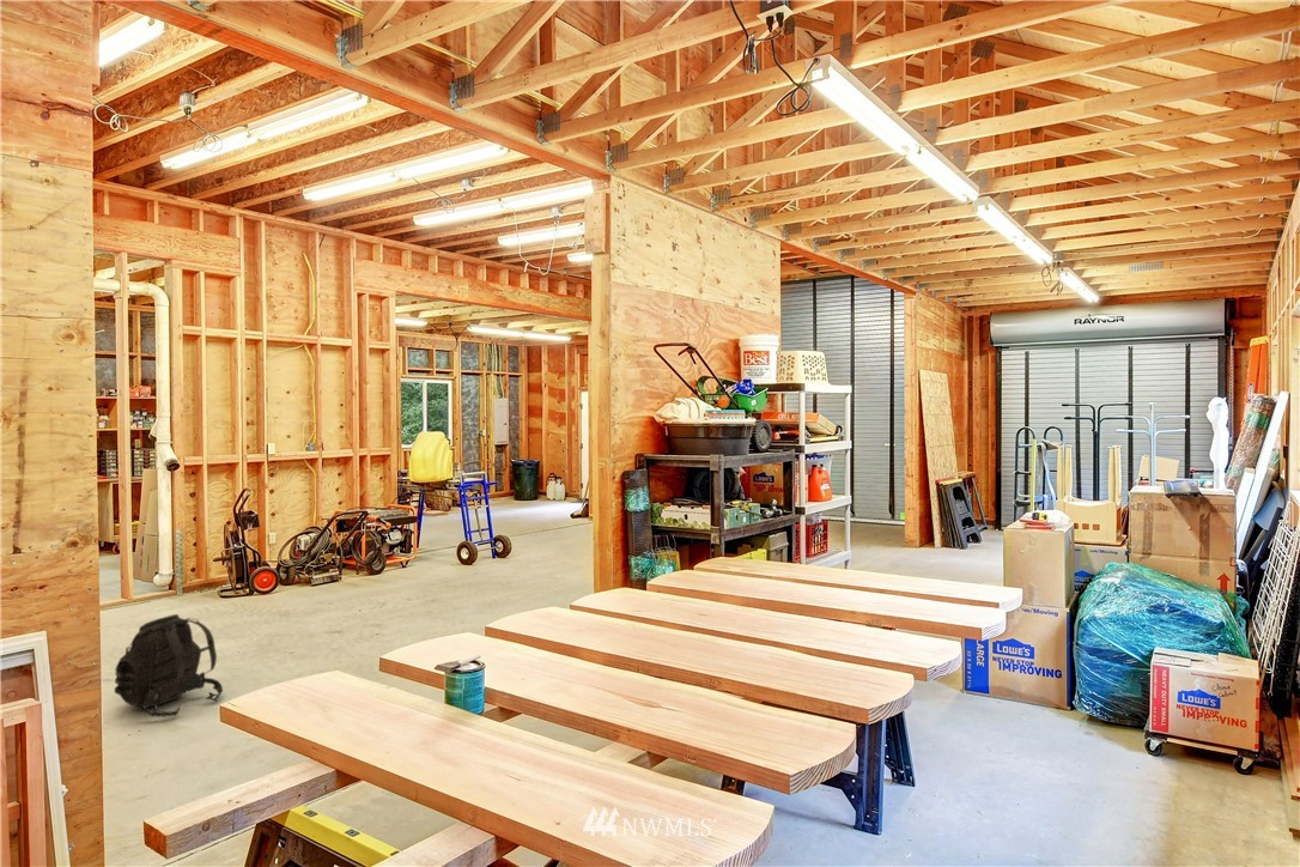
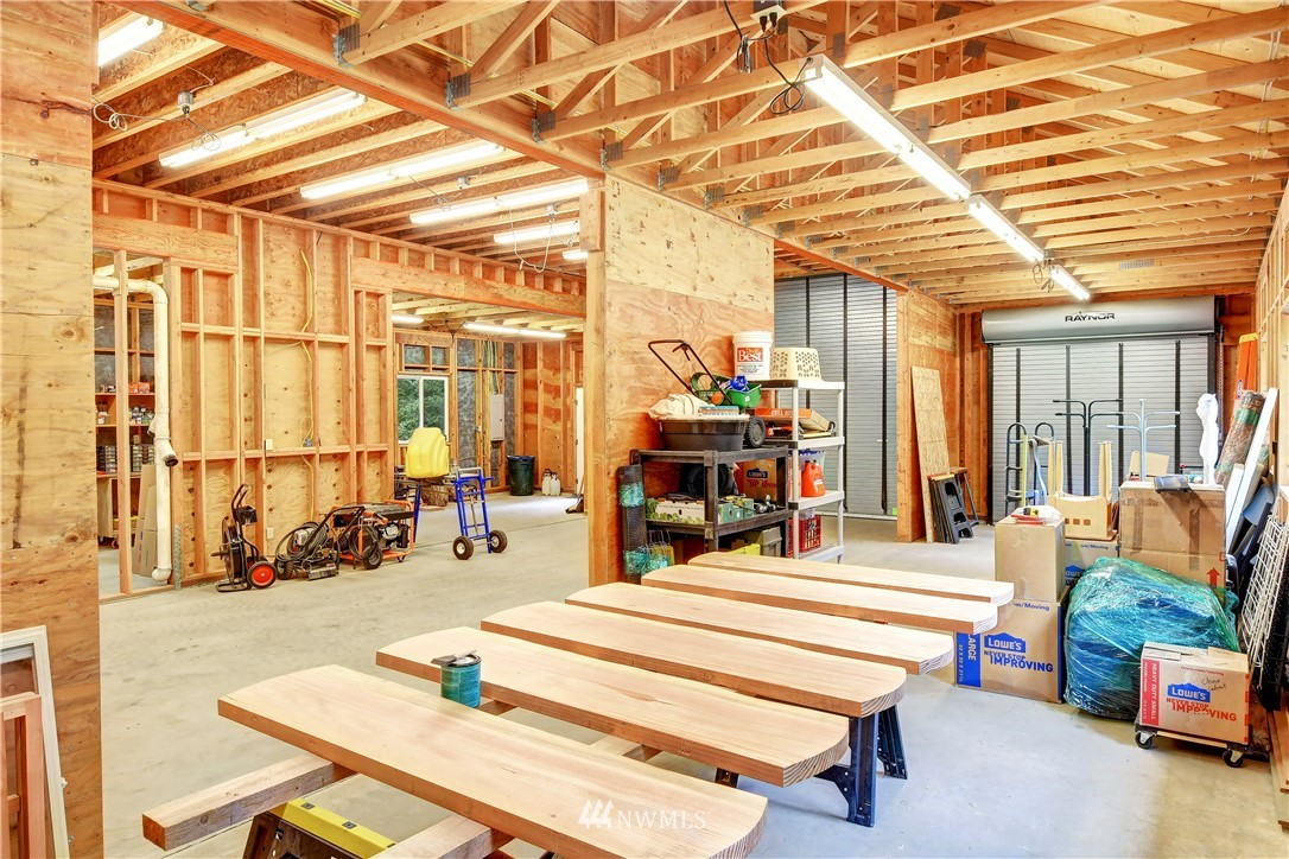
- backpack (168, 660)
